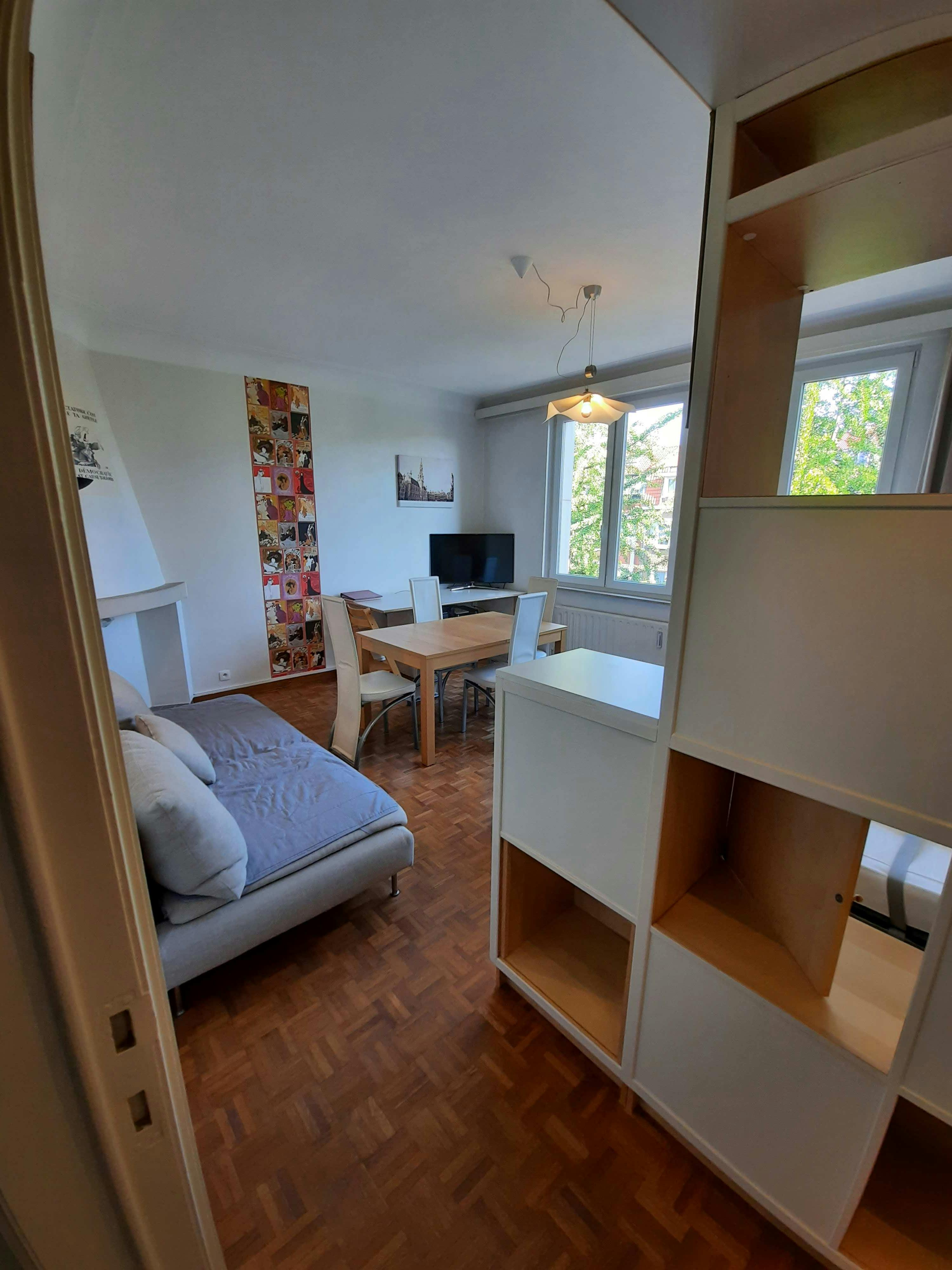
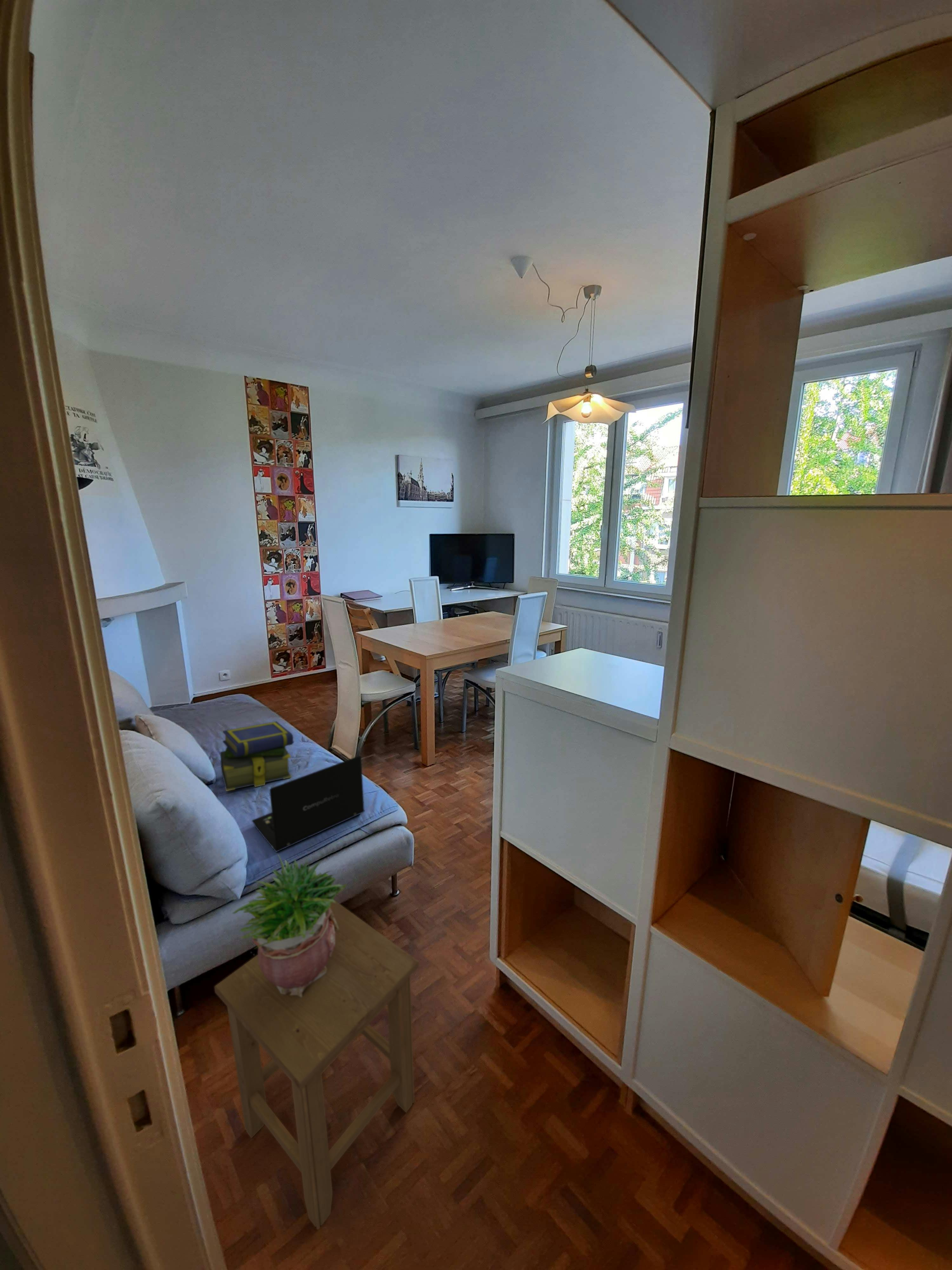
+ potted plant (290, 921)
+ laptop (307, 790)
+ stool (326, 1047)
+ stack of books (257, 752)
